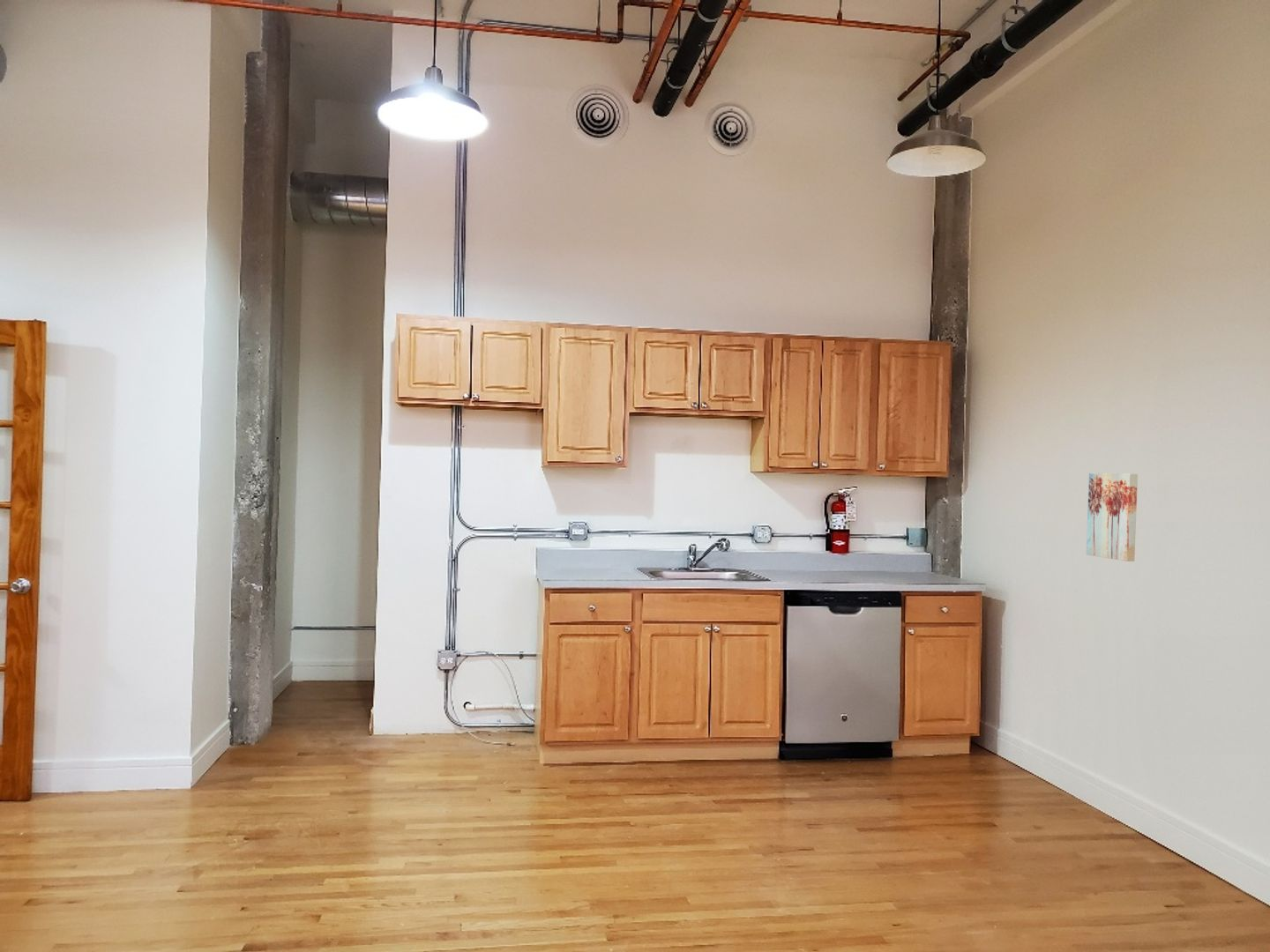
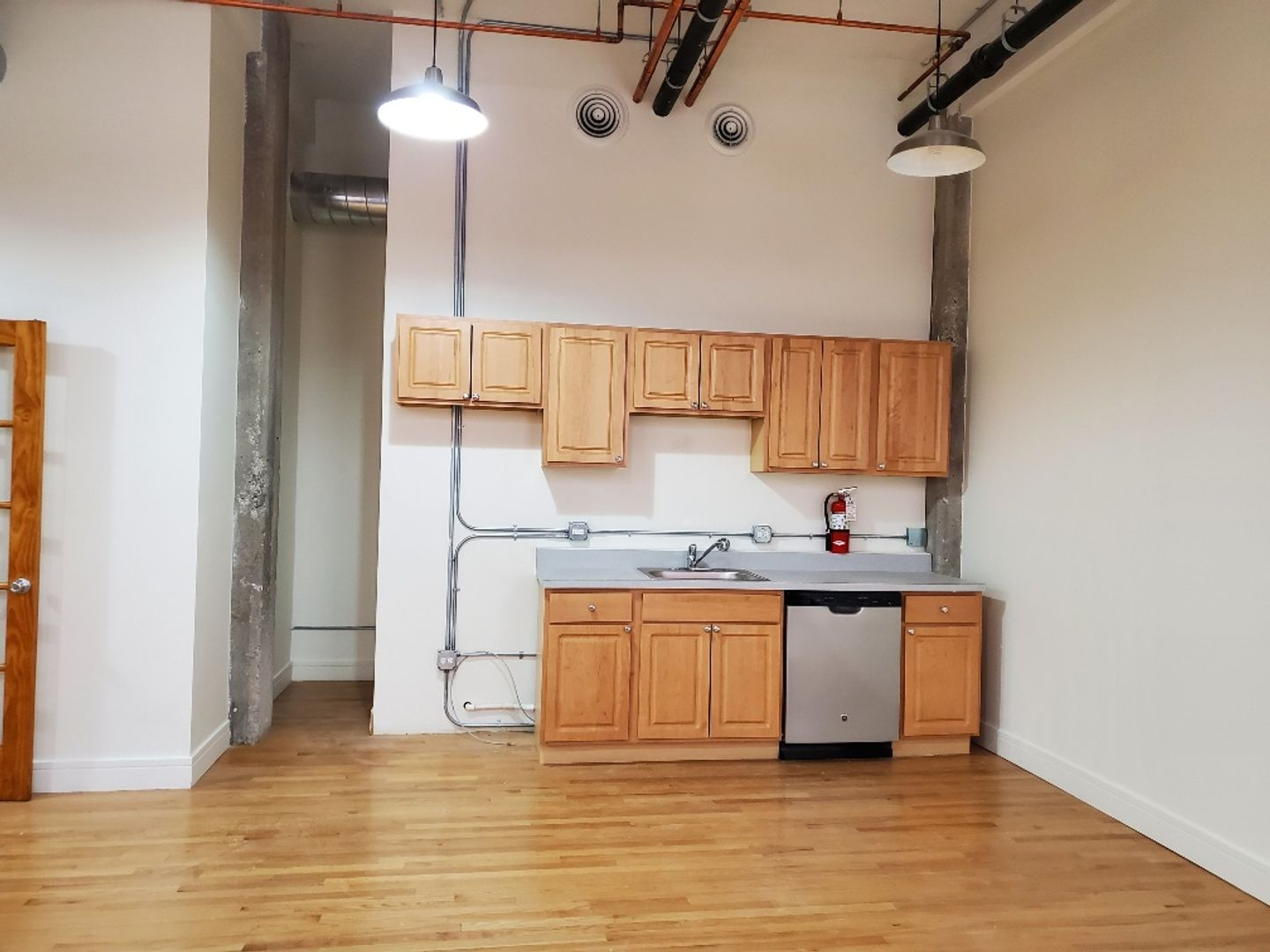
- wall art (1110, 515)
